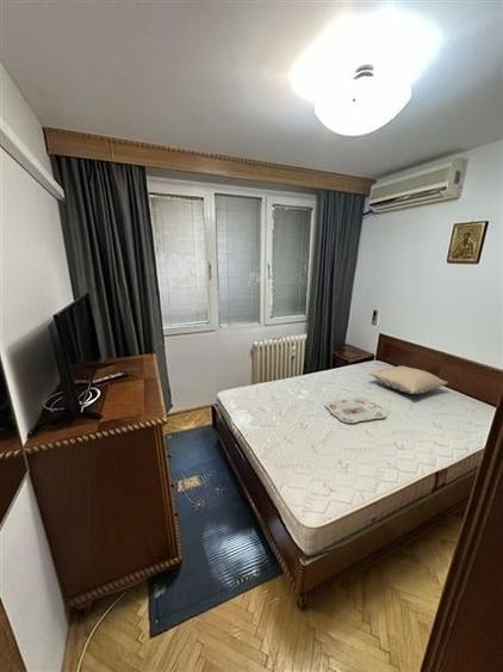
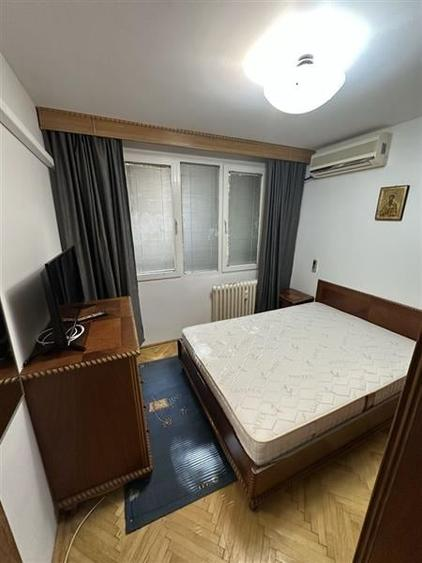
- serving tray (354, 409)
- pillow (405, 378)
